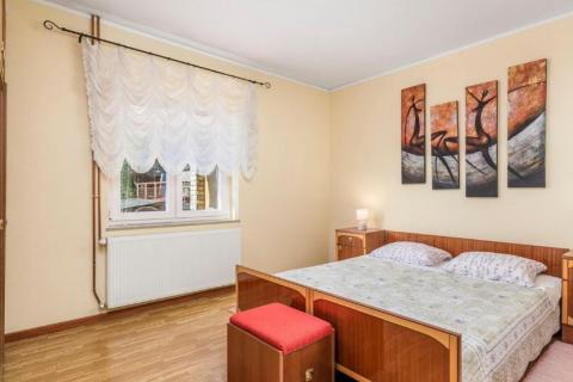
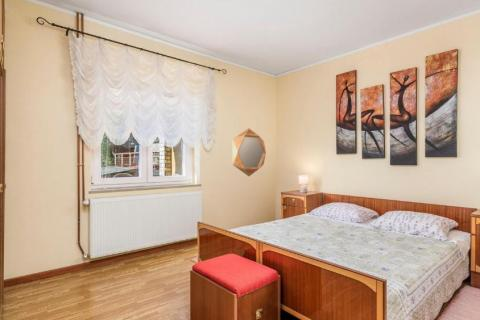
+ home mirror (250, 152)
